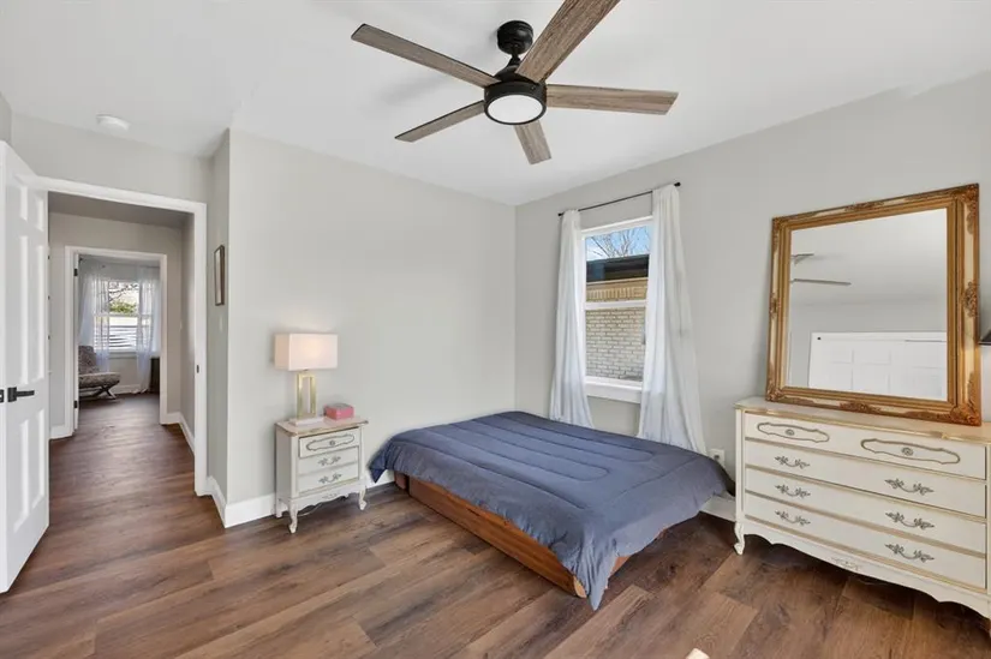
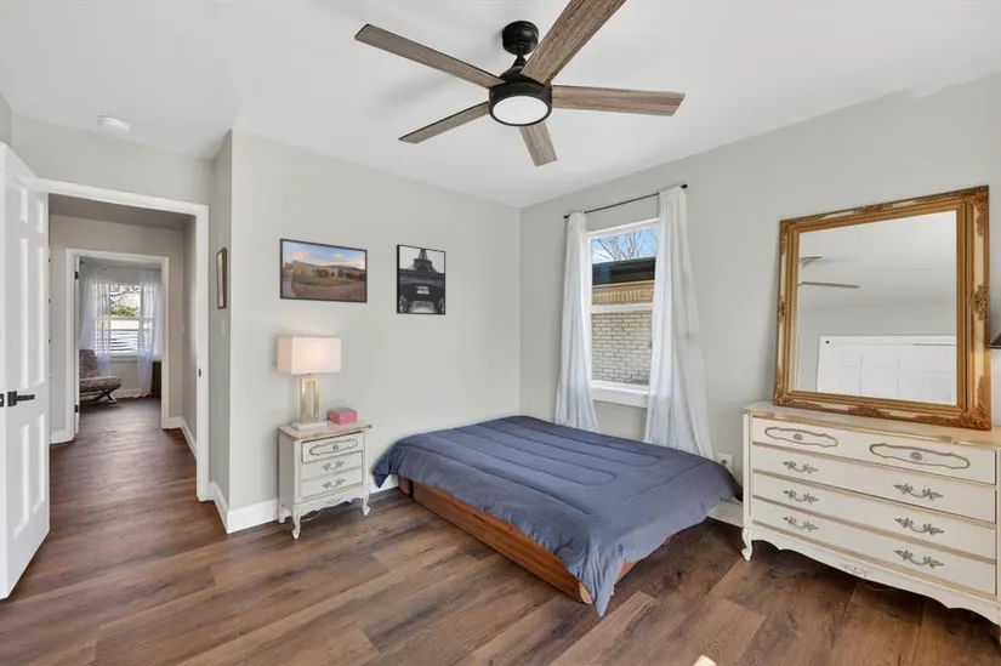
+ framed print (325, 272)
+ wall art (421, 280)
